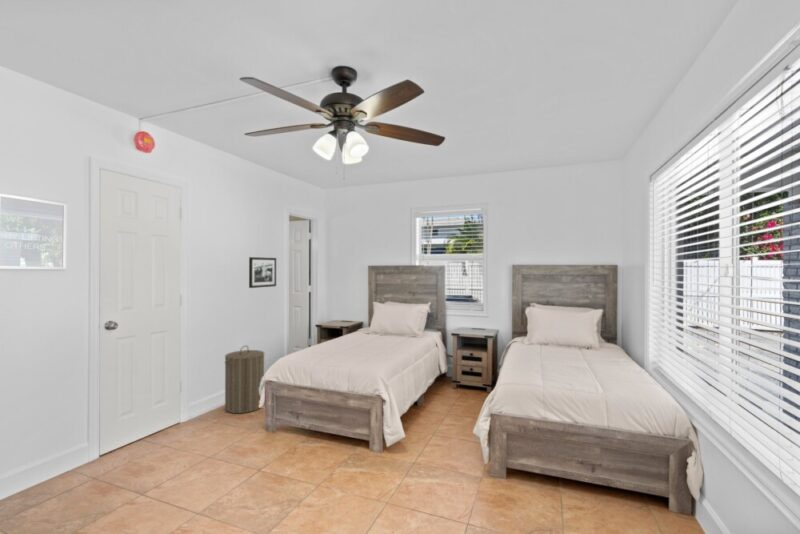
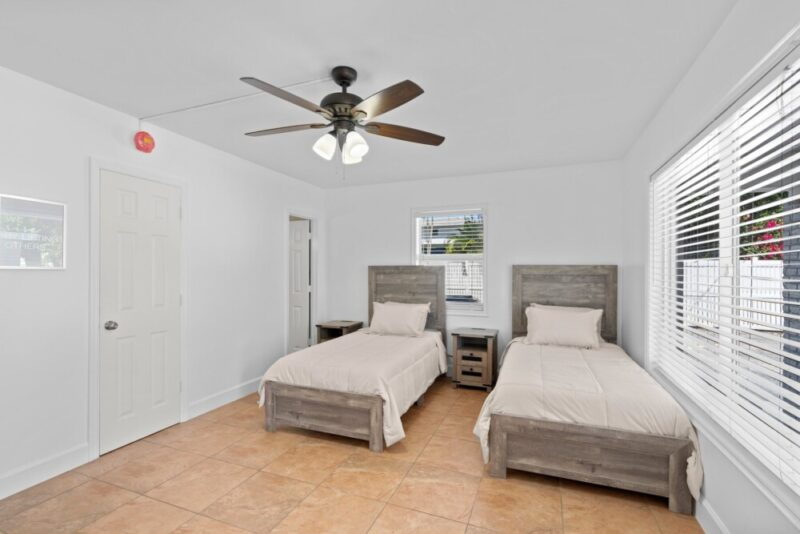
- laundry hamper (245, 376)
- picture frame (263, 272)
